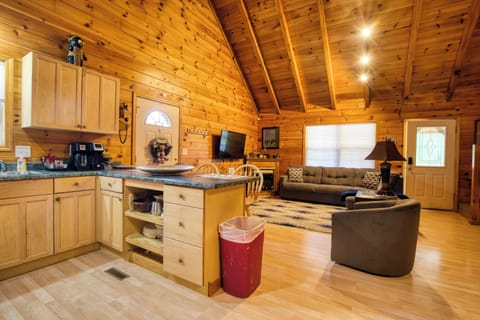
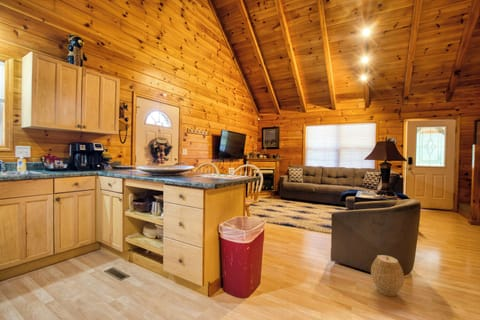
+ woven basket (386, 274)
